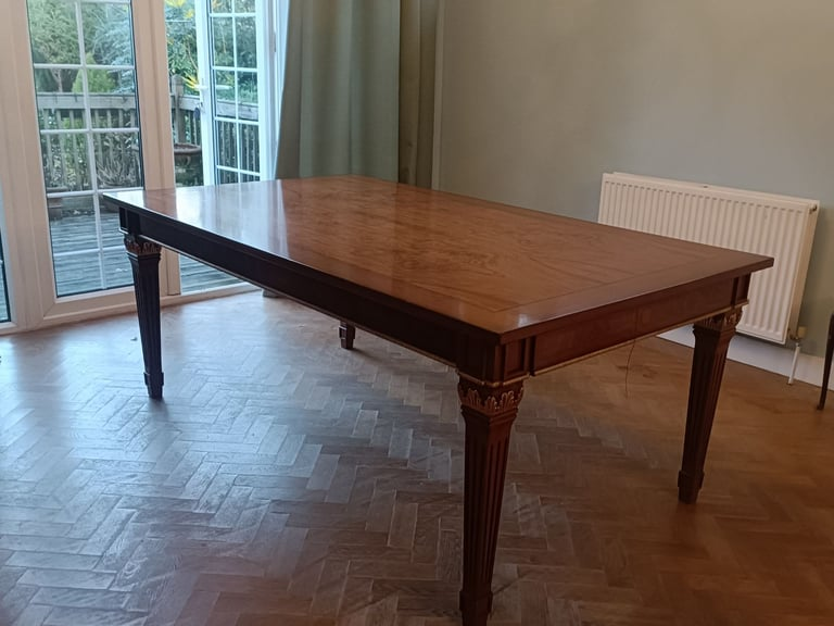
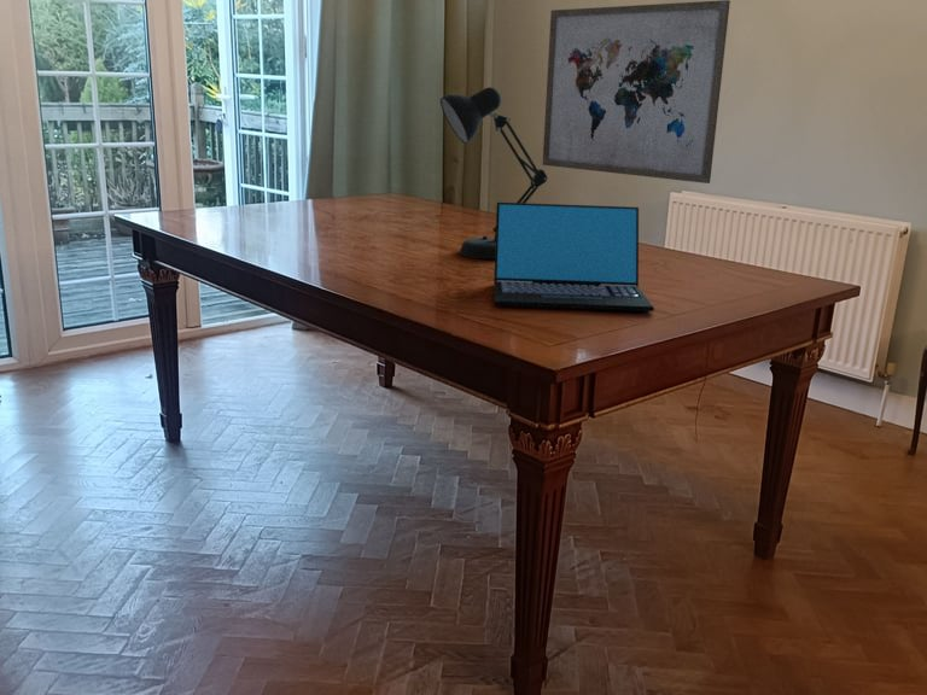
+ wall art (625, 92)
+ desk lamp (517, 158)
+ laptop (570, 253)
